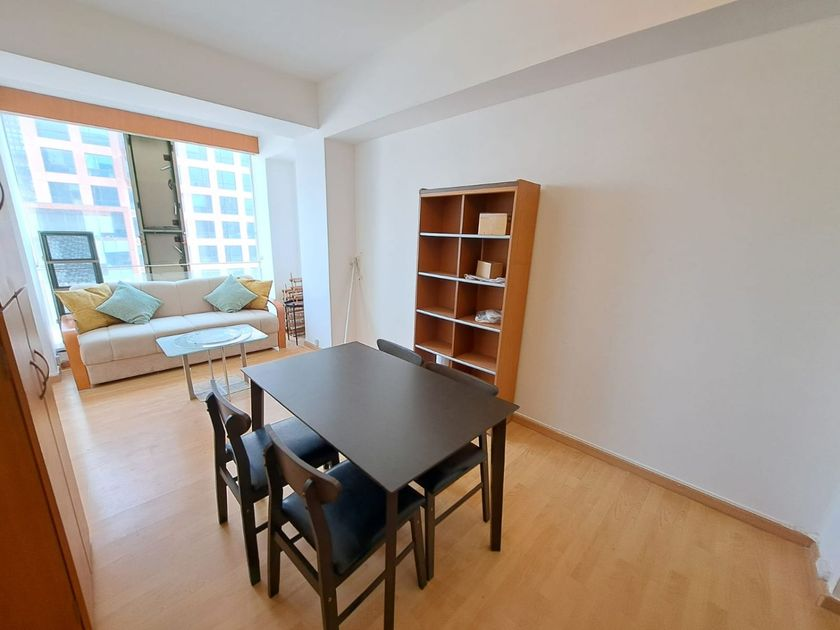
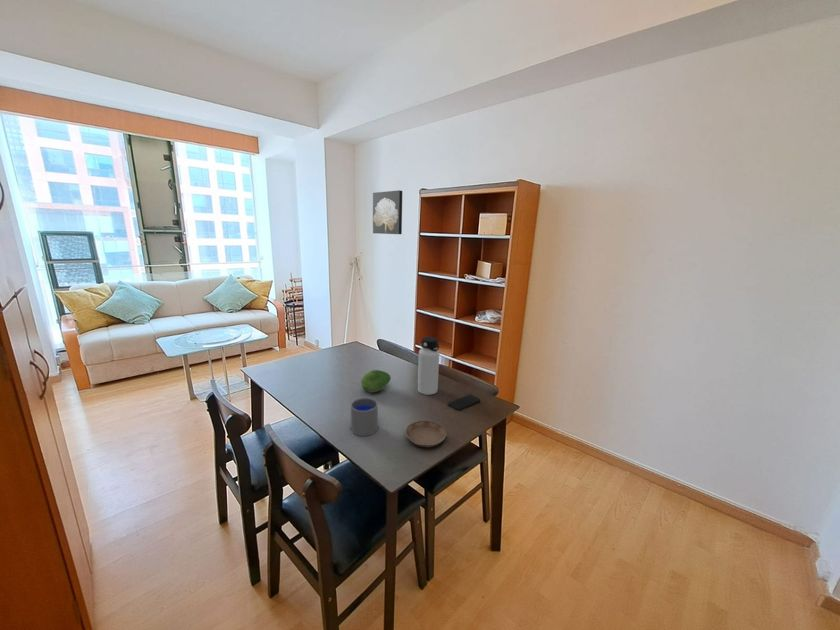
+ saucer (425, 434)
+ cup (364, 416)
+ smartphone (464, 401)
+ fruit (376, 380)
+ water bottle (428, 365)
+ wall art (387, 213)
